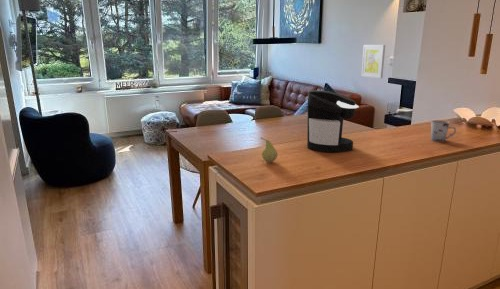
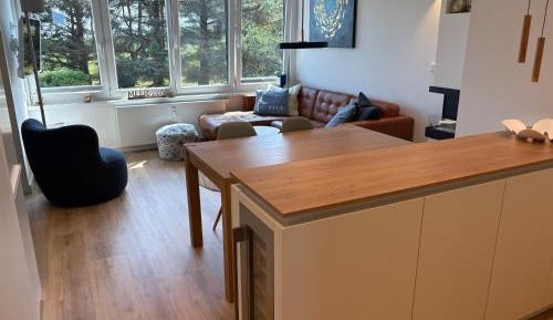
- cup (442, 131)
- fruit (268, 149)
- coffee maker (332, 119)
- wall art (372, 61)
